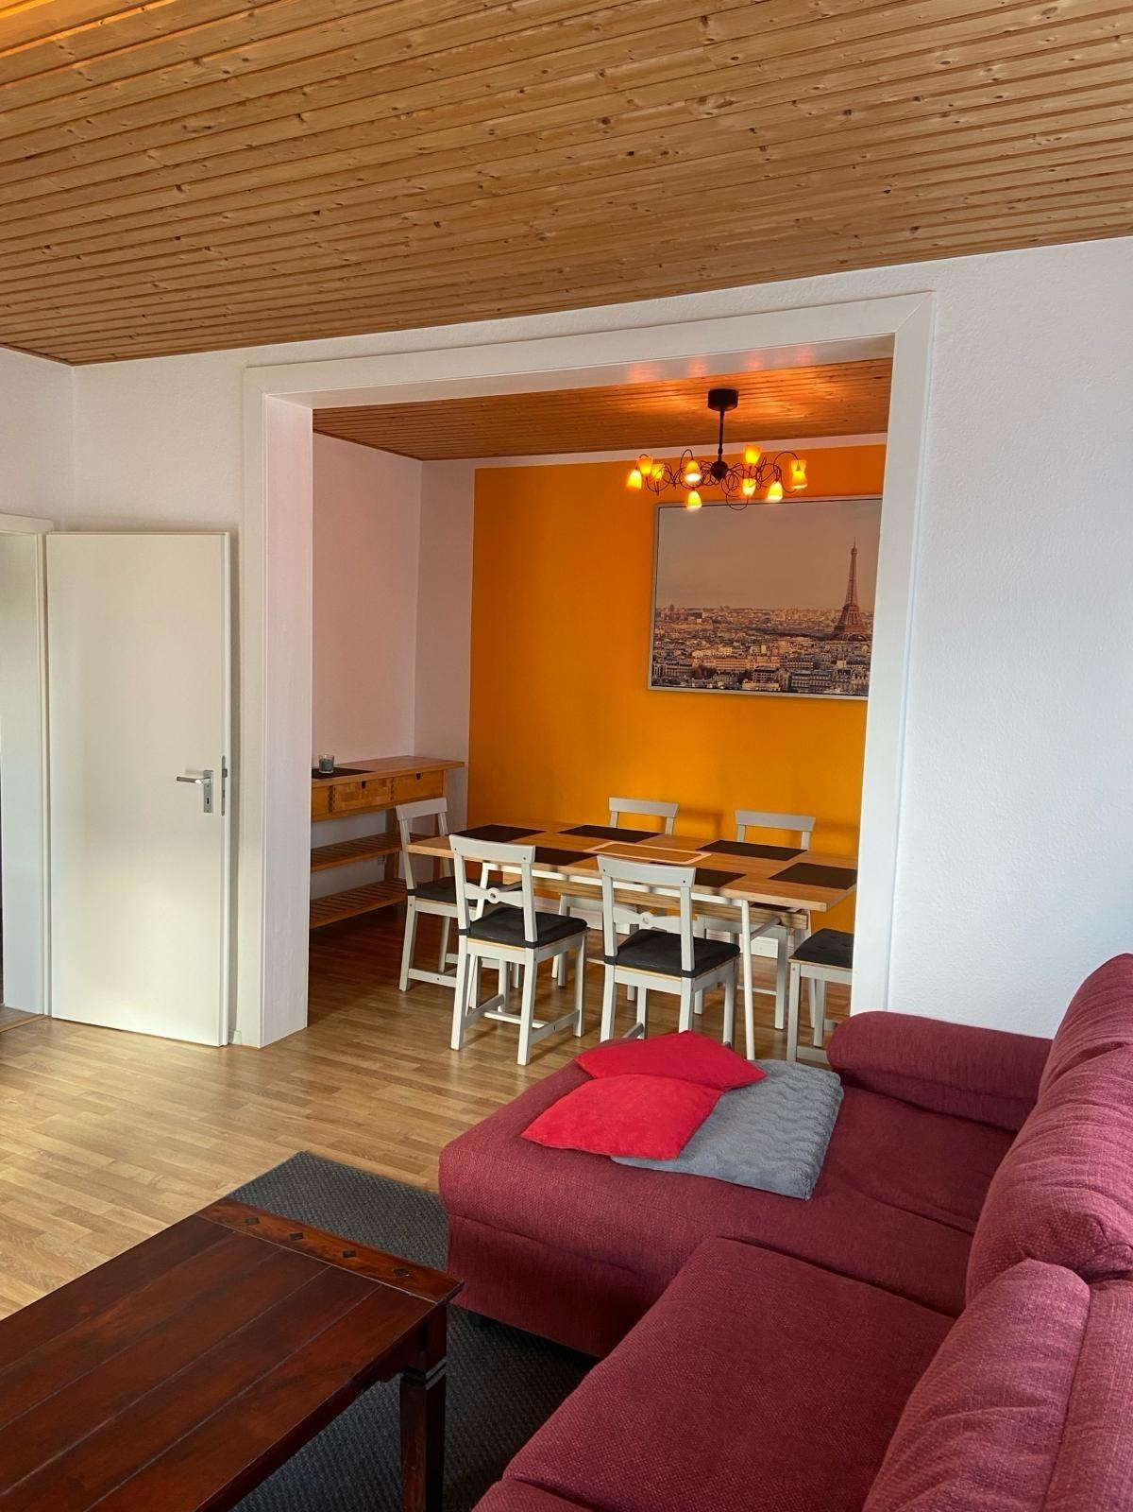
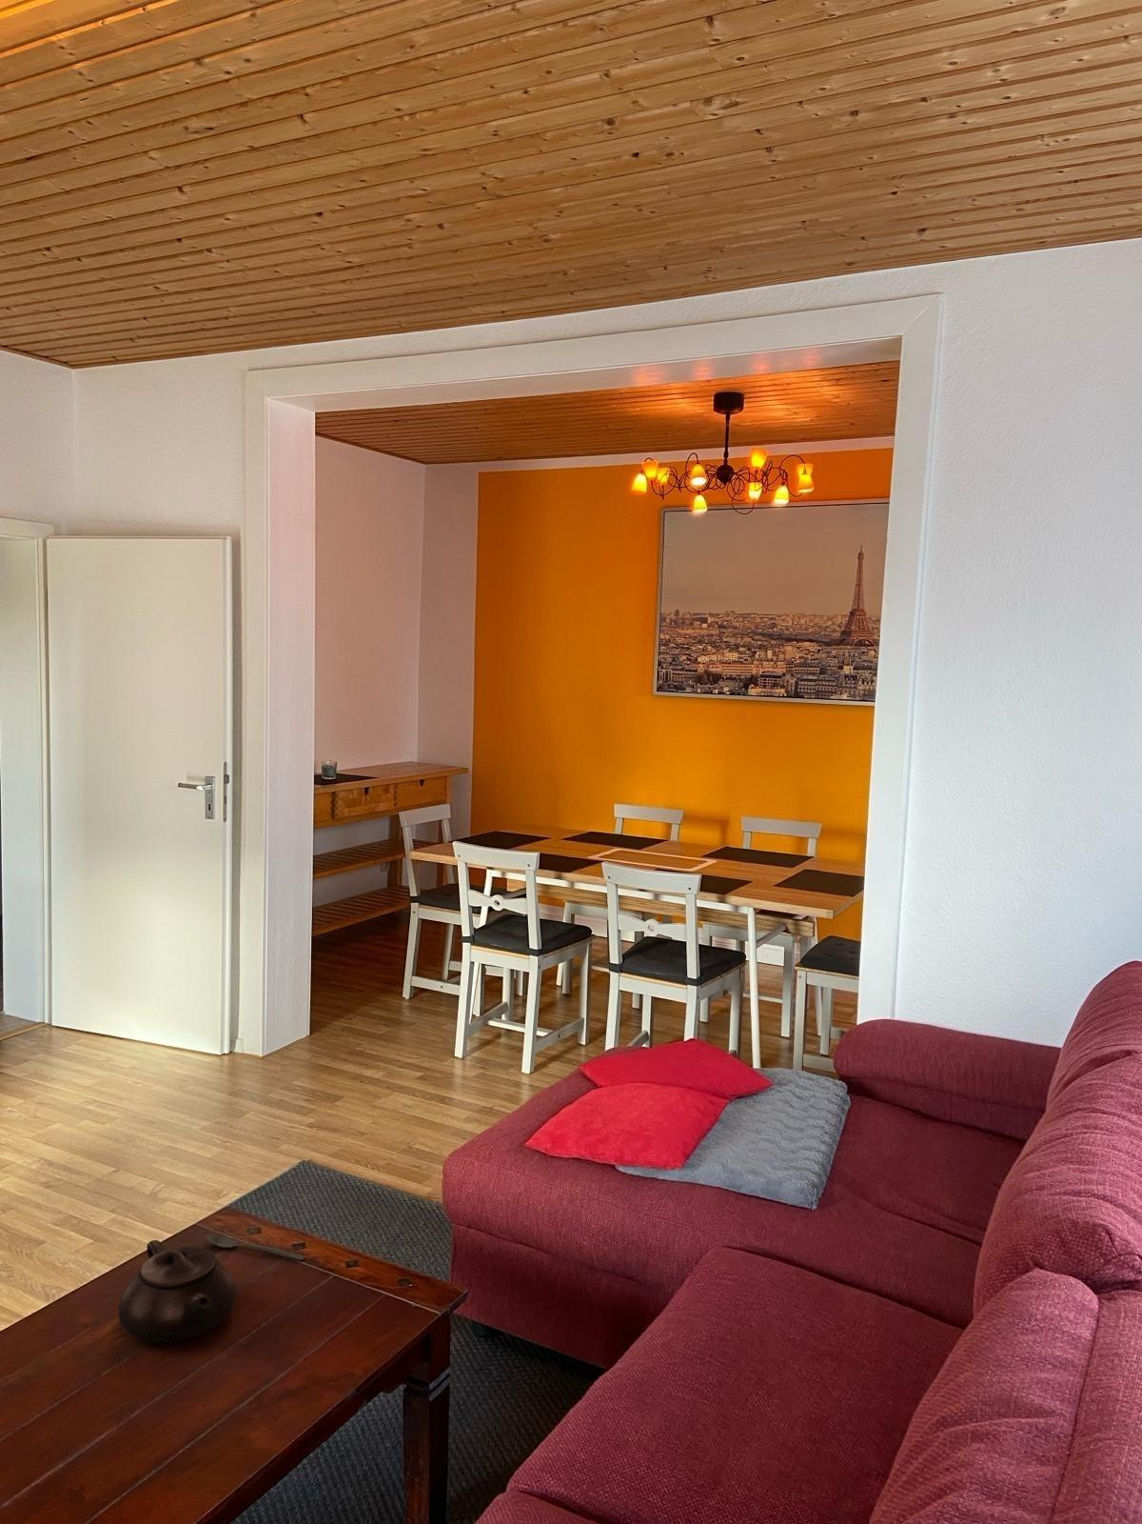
+ teapot (179, 1283)
+ spoon (254, 1247)
